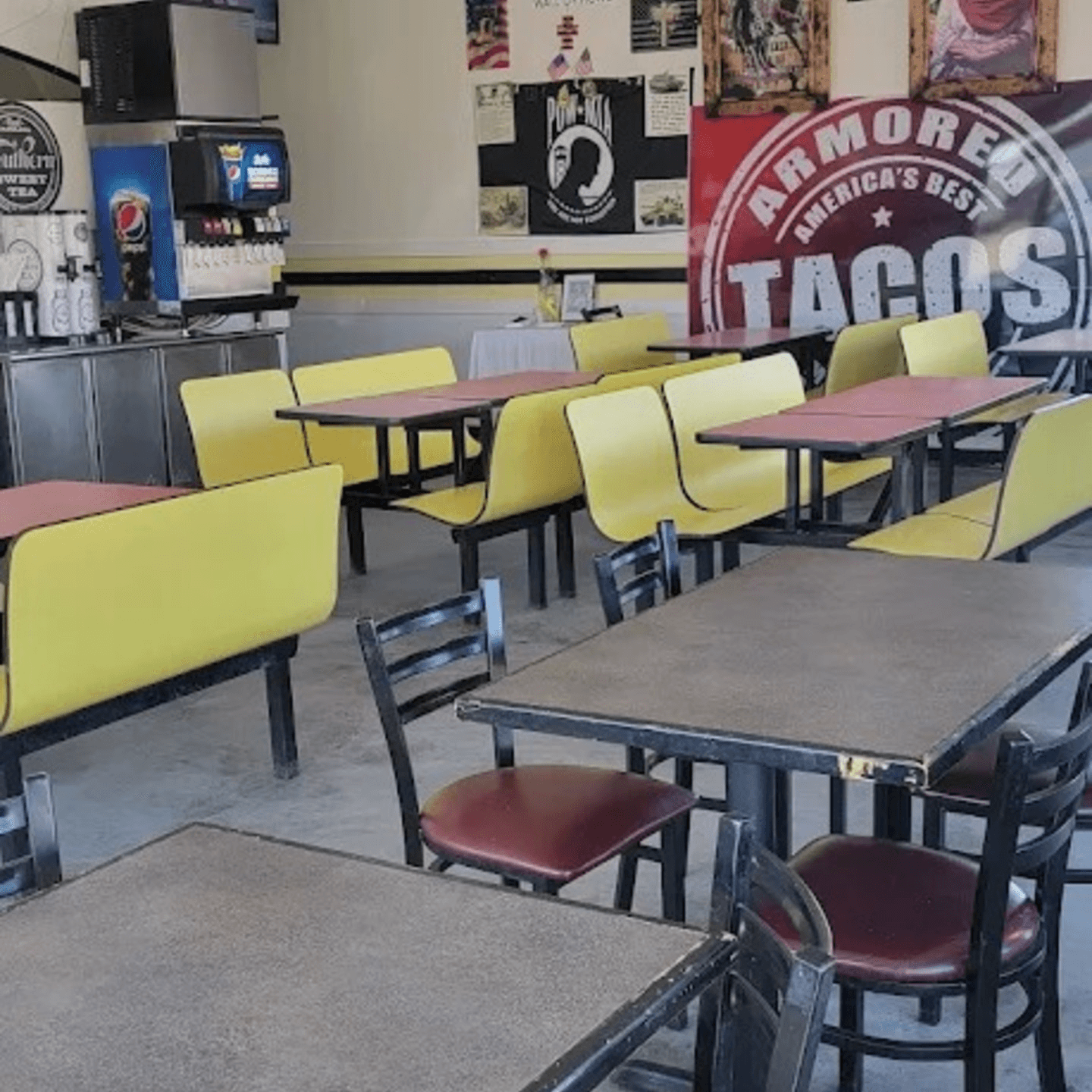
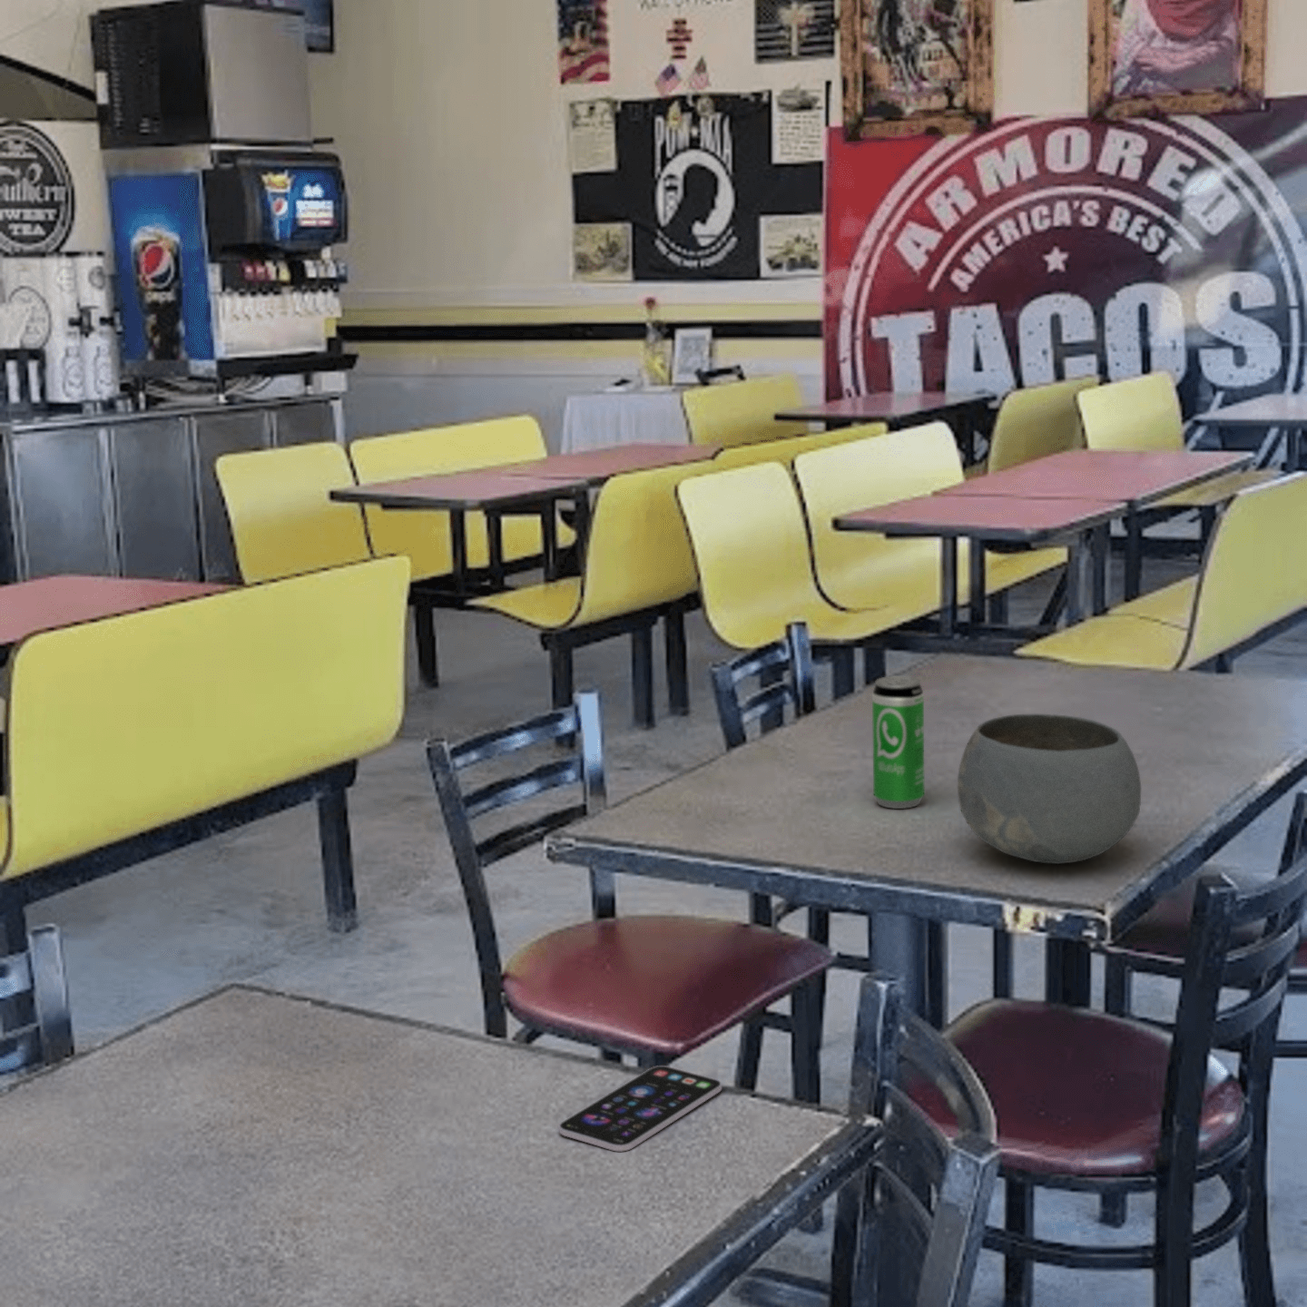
+ beverage can (898, 742)
+ smartphone (642, 1106)
+ bowl (1048, 792)
